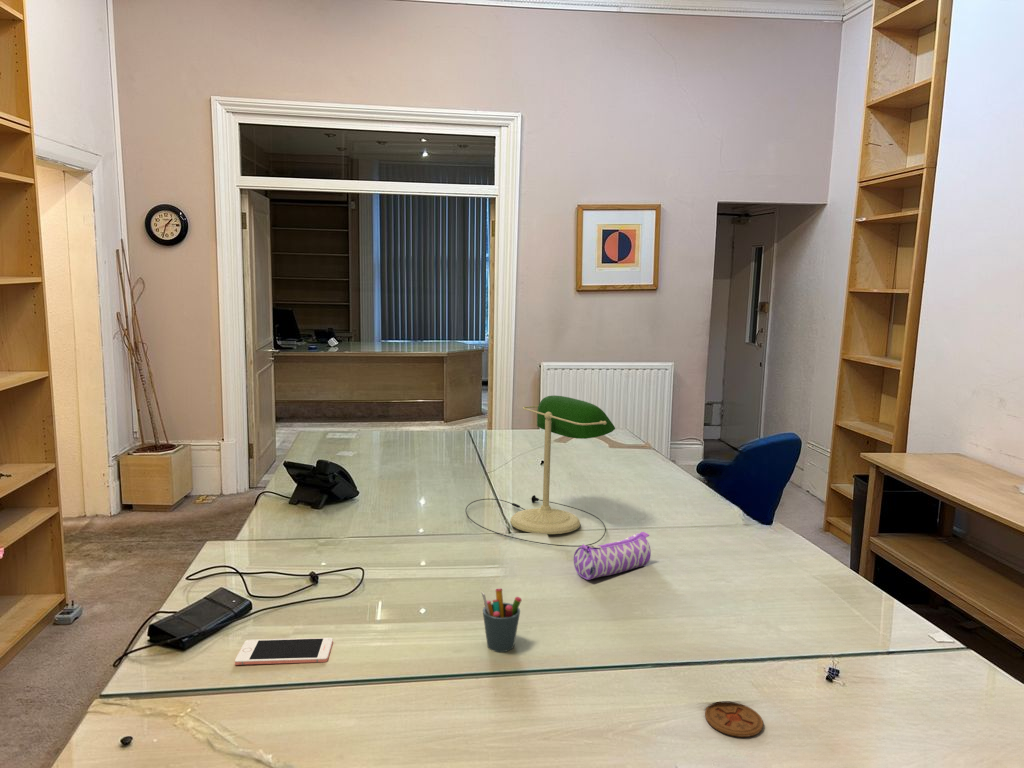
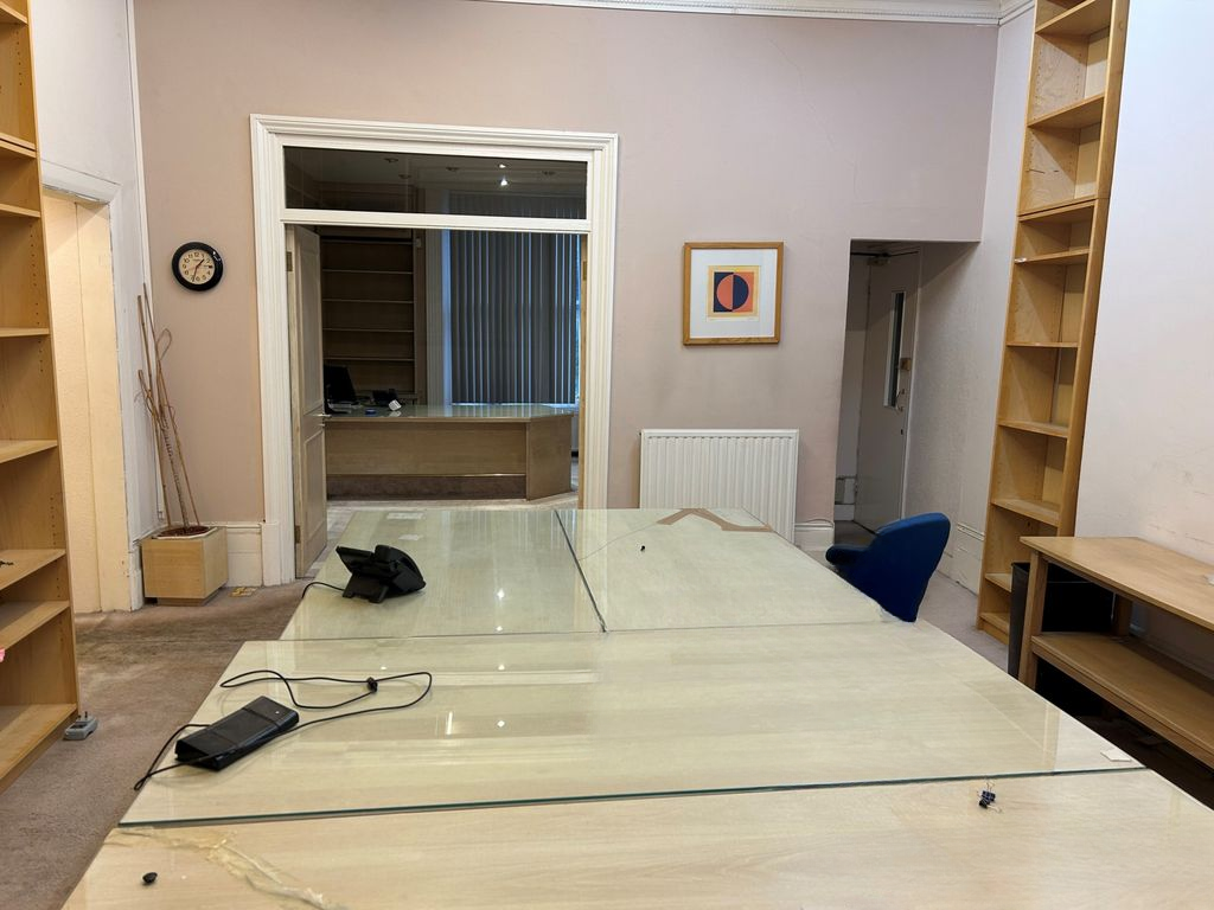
- pen holder (501, 618)
- desk lamp (544, 461)
- pencil case (612, 554)
- cell phone (285, 650)
- coaster (733, 718)
